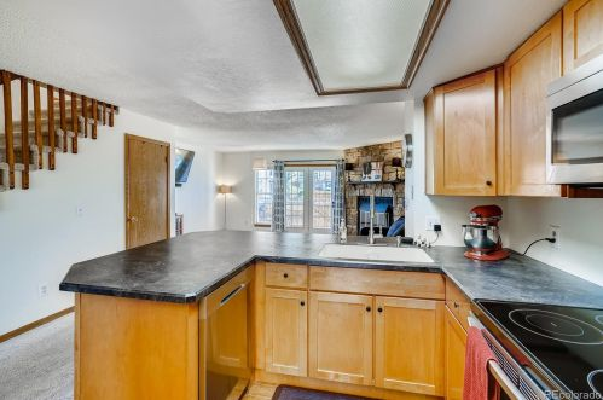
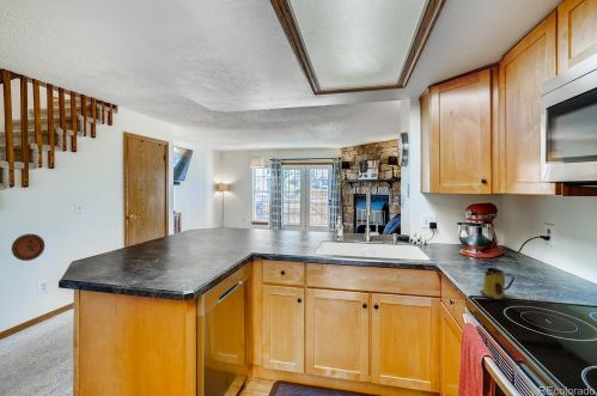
+ decorative plate (28, 246)
+ mug (494, 282)
